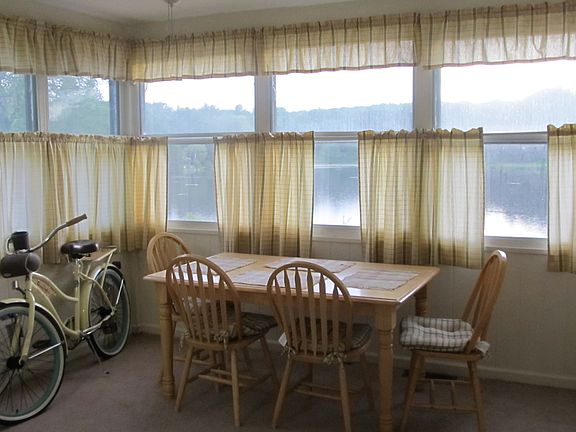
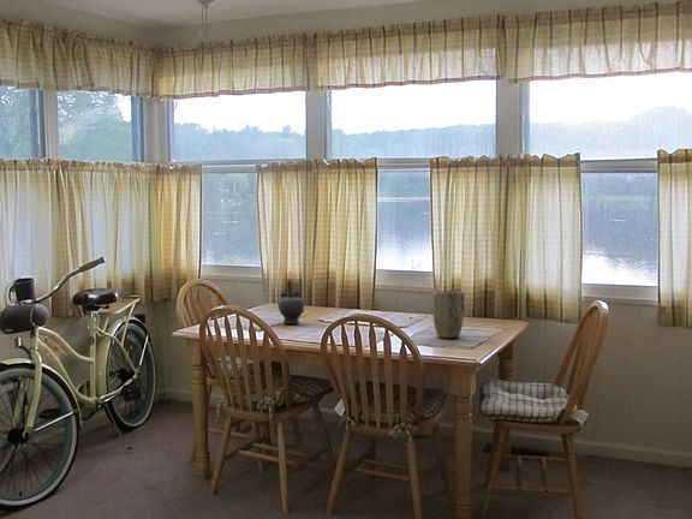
+ plant pot (448, 314)
+ teapot (291, 300)
